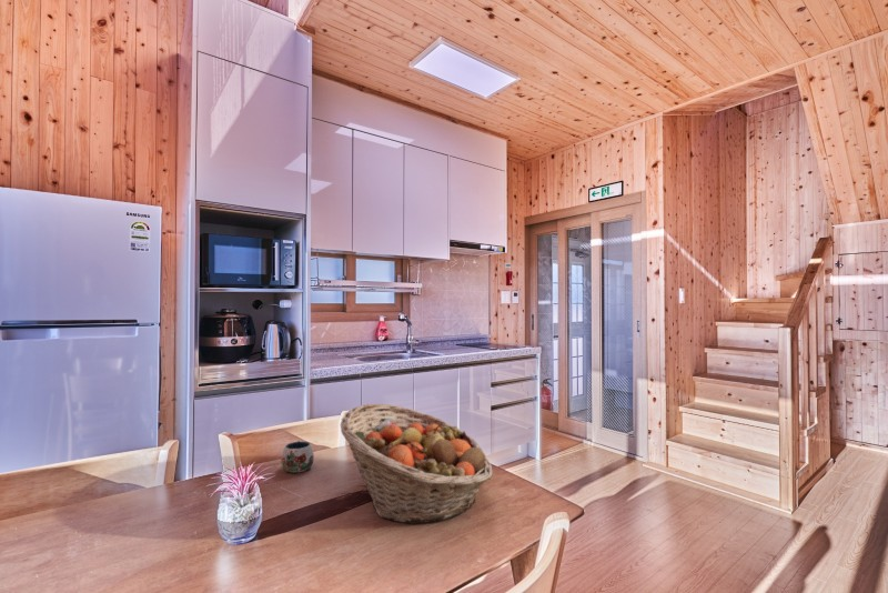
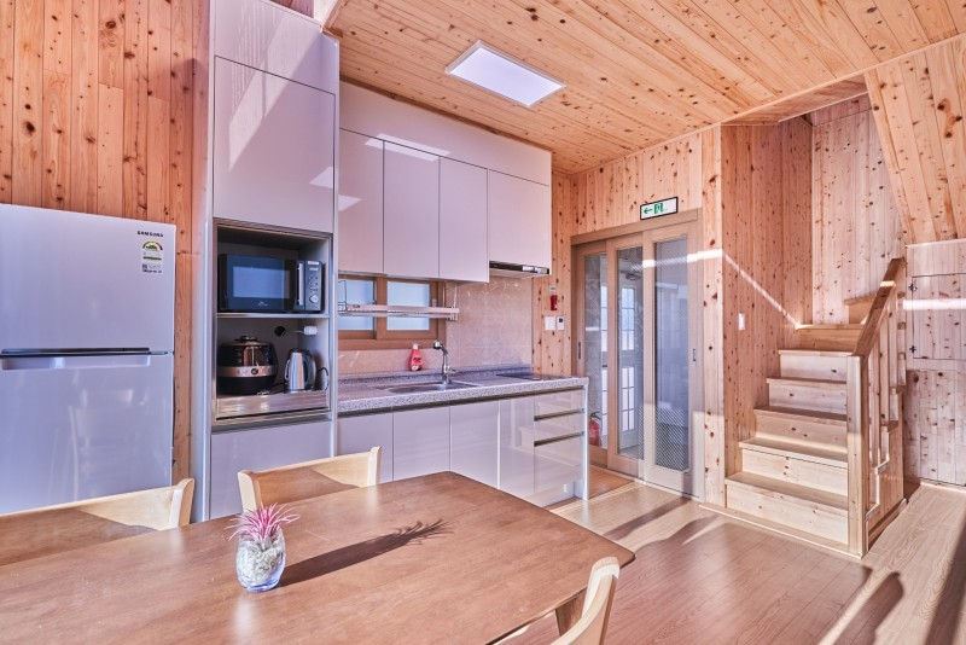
- mug (297, 454)
- fruit basket (416, 452)
